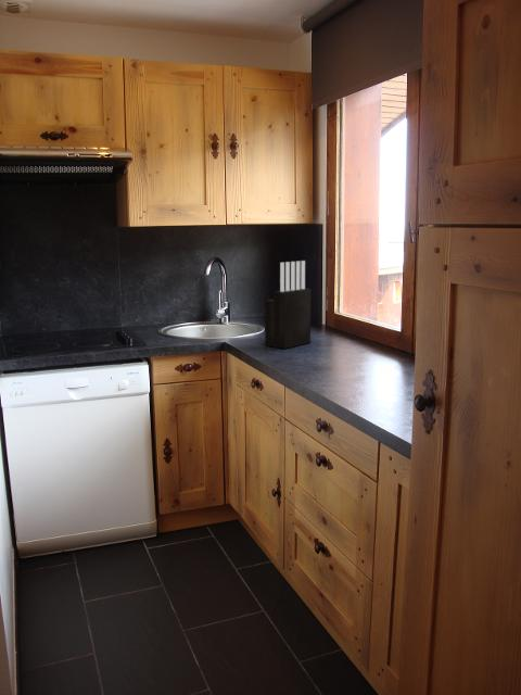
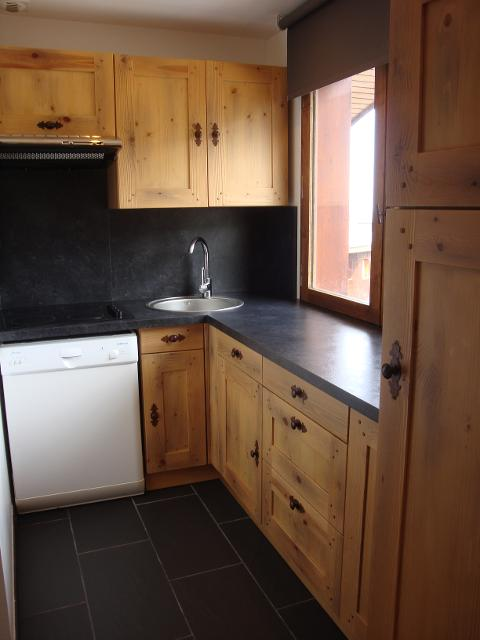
- knife block (285, 303)
